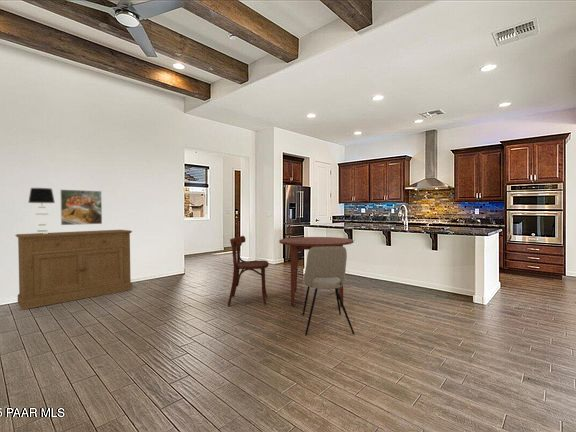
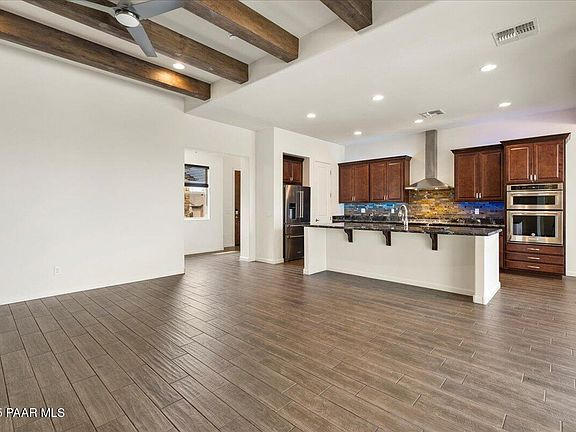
- dining chair (325, 283)
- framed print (82, 207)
- dining chair (249, 268)
- table lamp (42, 214)
- sideboard (78, 263)
- dining table (297, 269)
